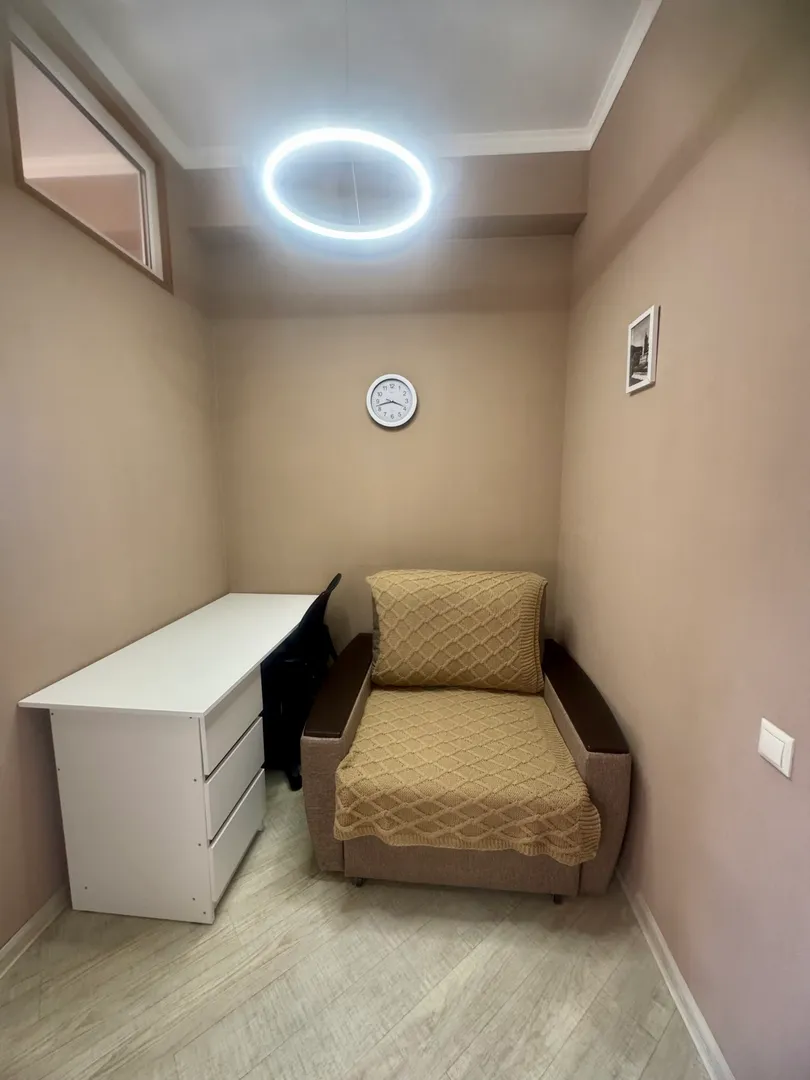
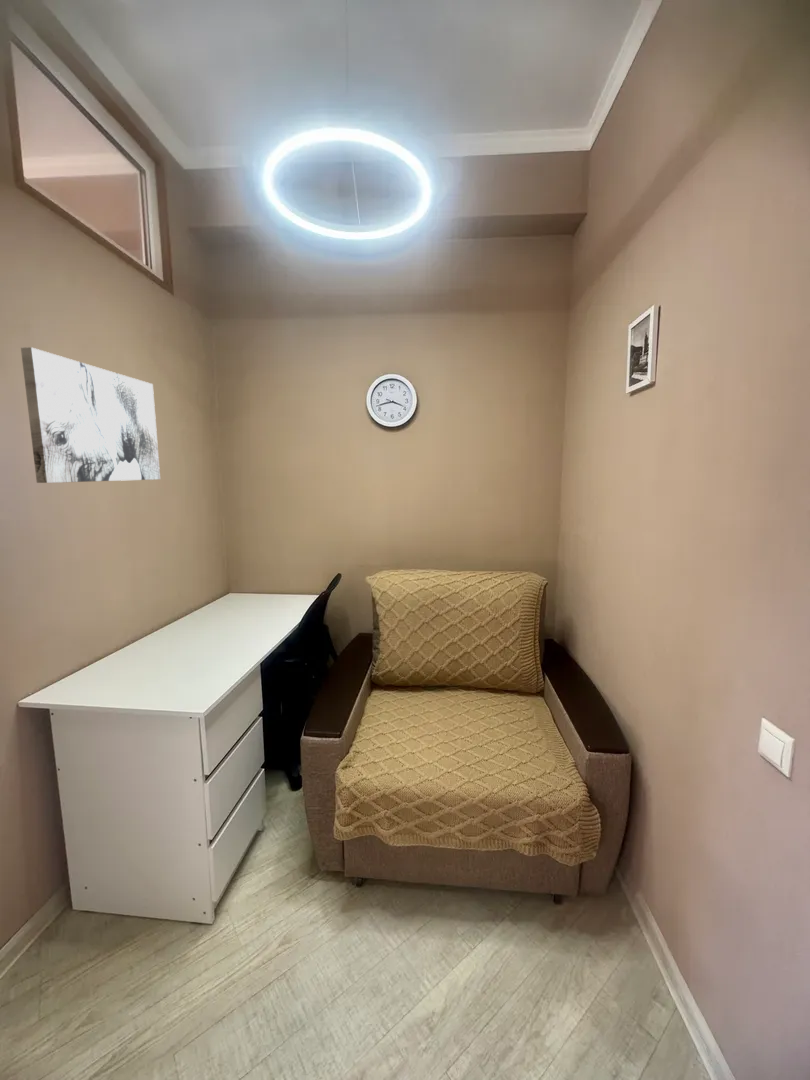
+ wall art (103, 425)
